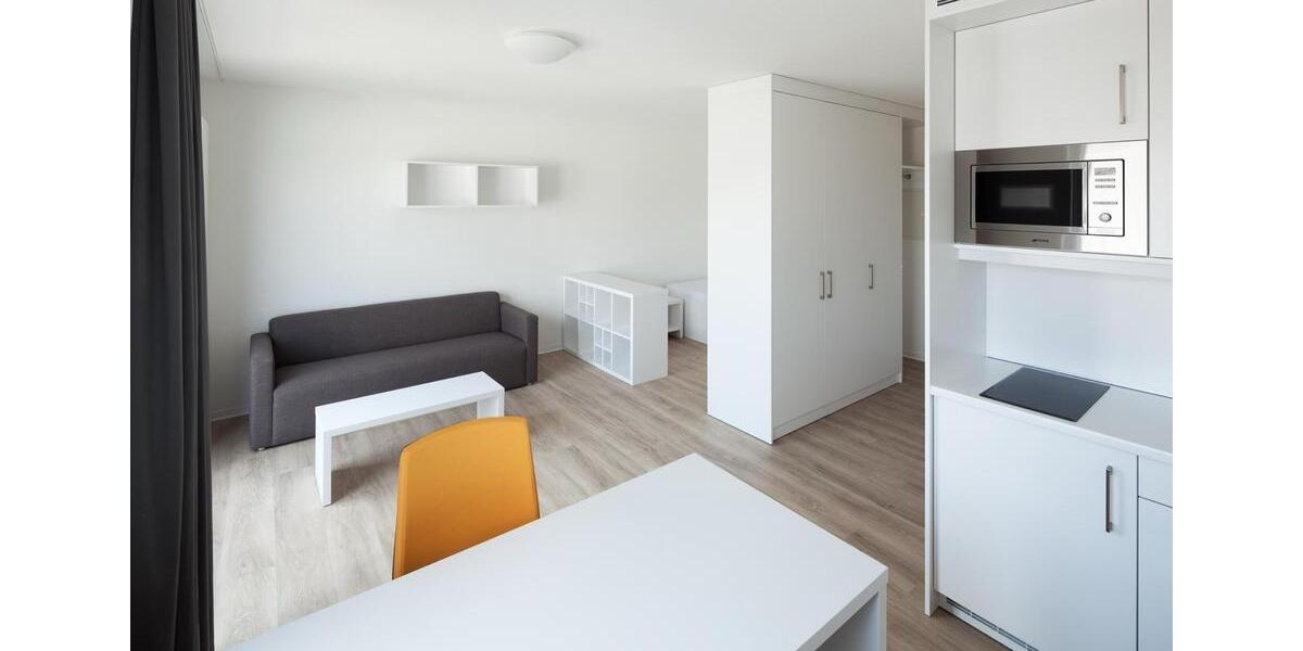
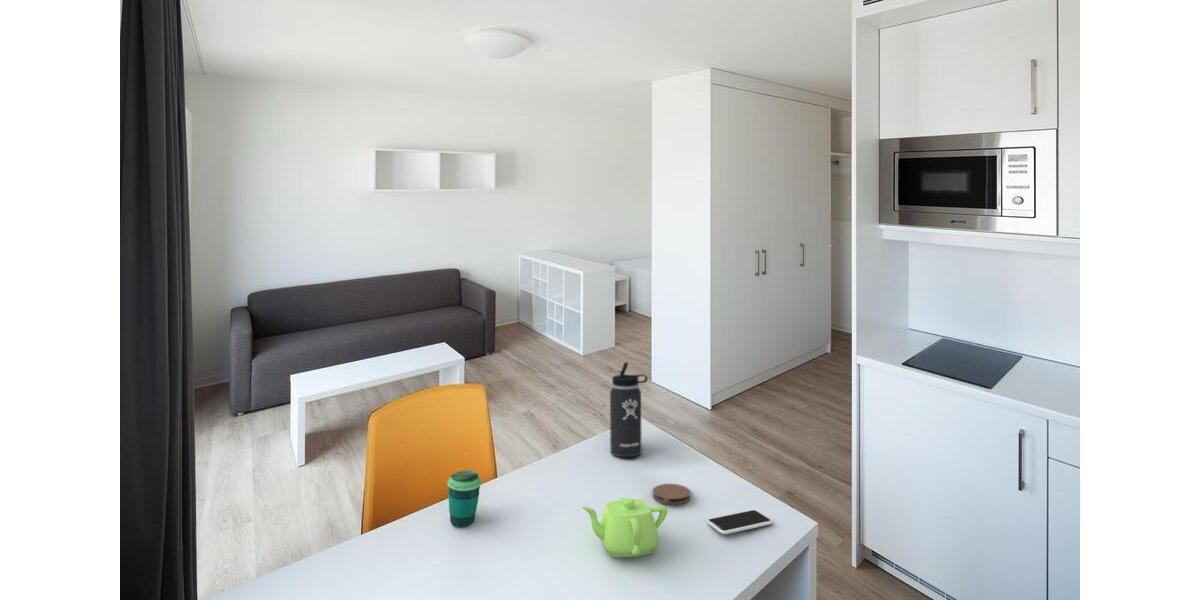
+ smartphone (739, 521)
+ cup (464, 498)
+ thermos bottle (629, 407)
+ teapot (625, 524)
+ coaster (671, 493)
